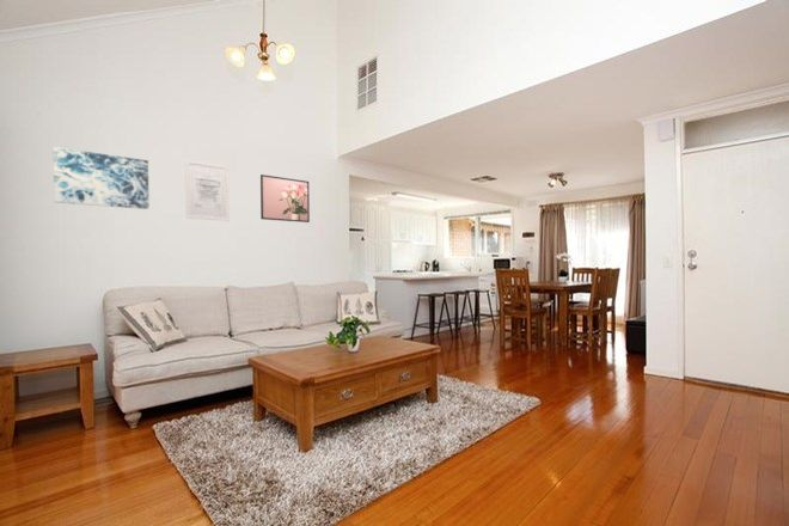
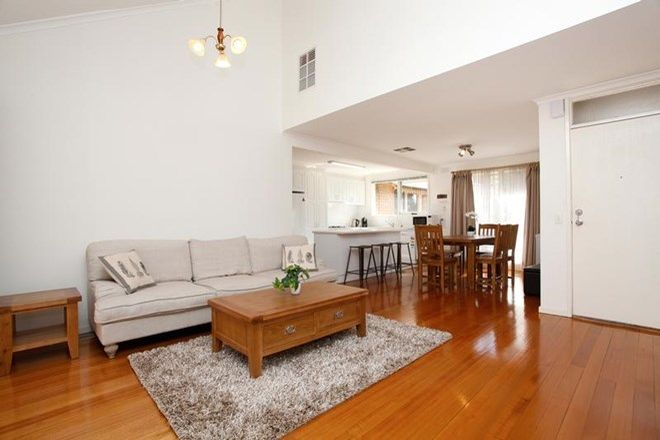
- wall art (103, 179)
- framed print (286, 198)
- wall art (208, 191)
